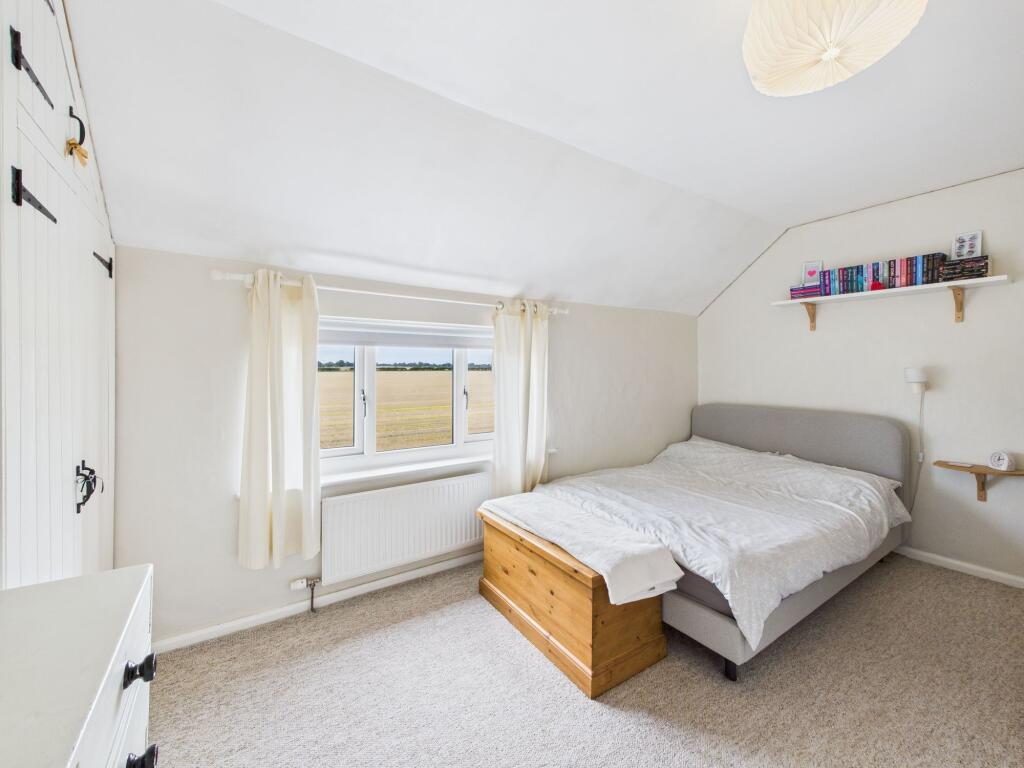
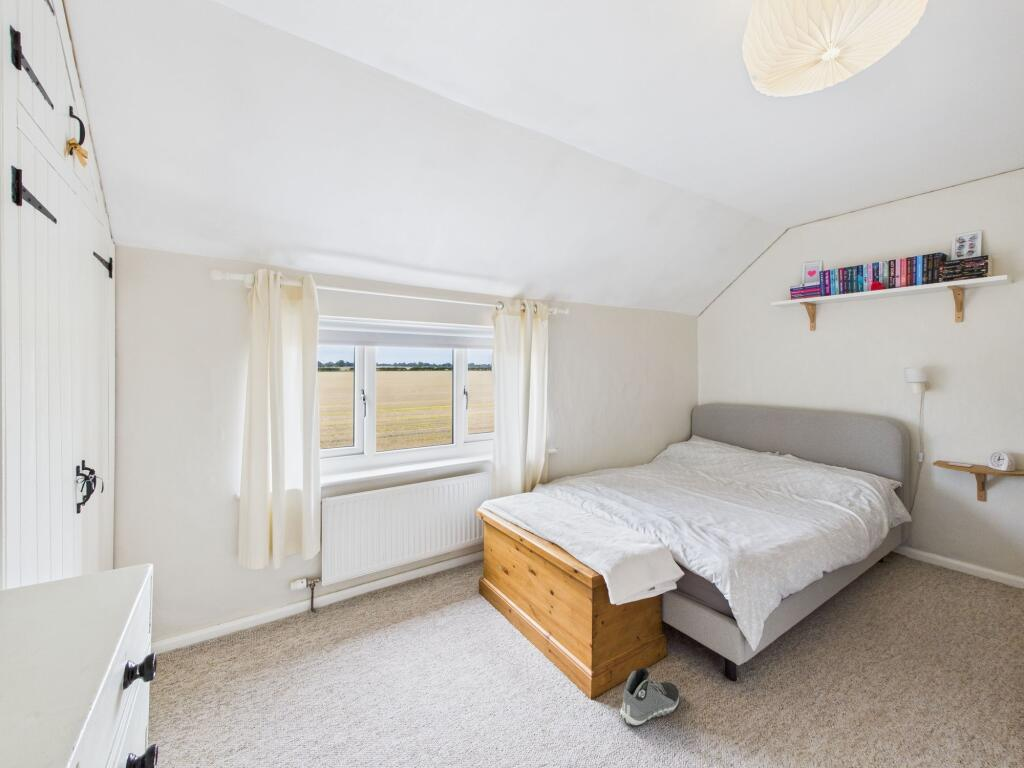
+ sneaker (652, 688)
